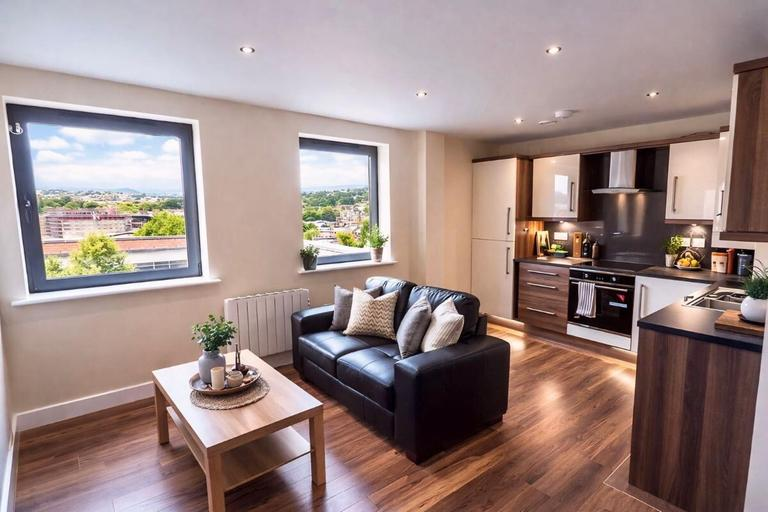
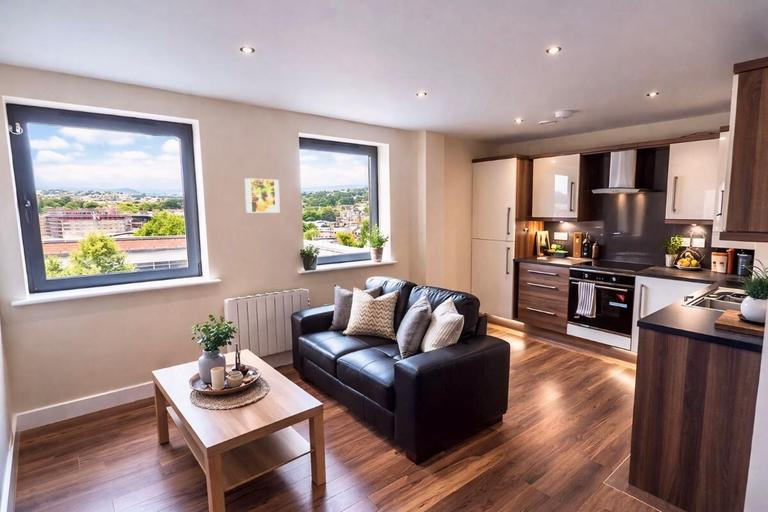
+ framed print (262, 196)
